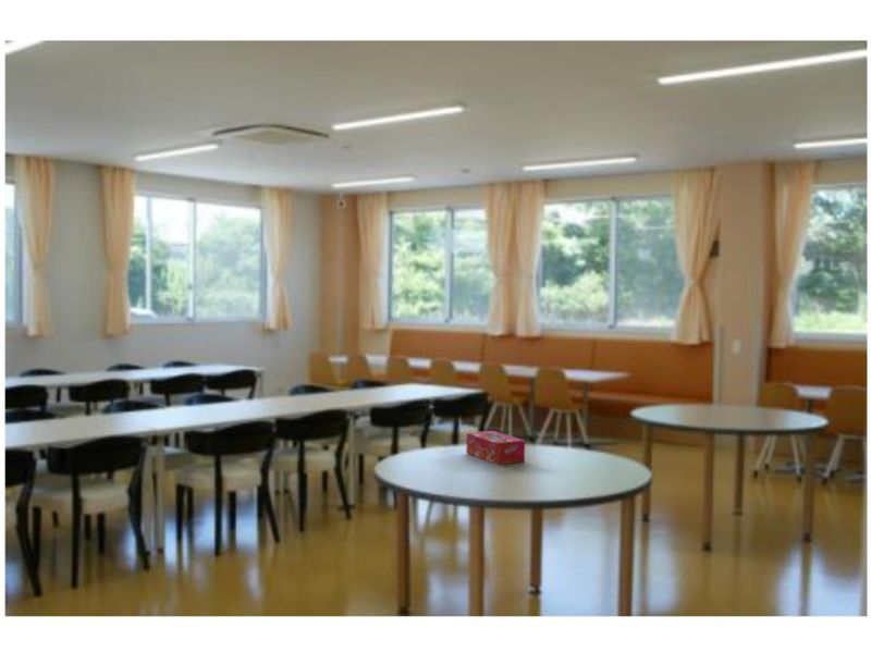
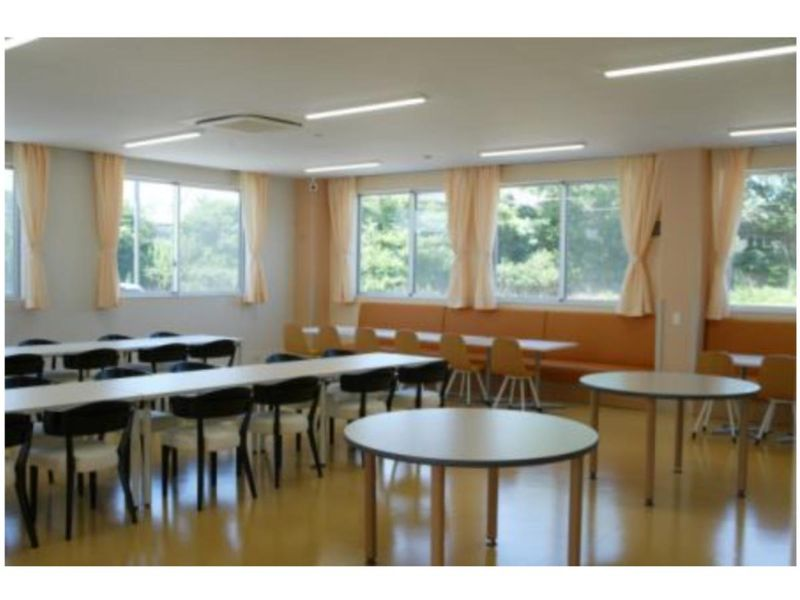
- tissue box (494, 446)
